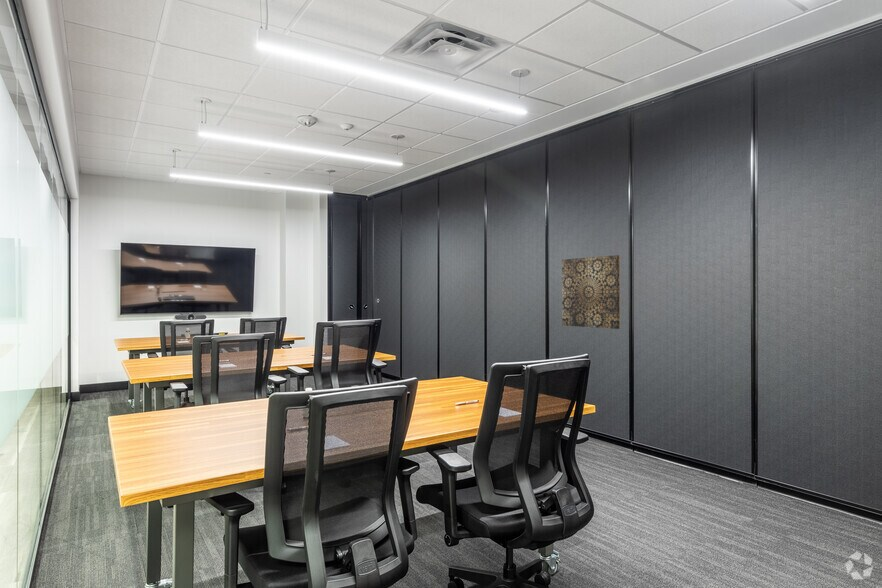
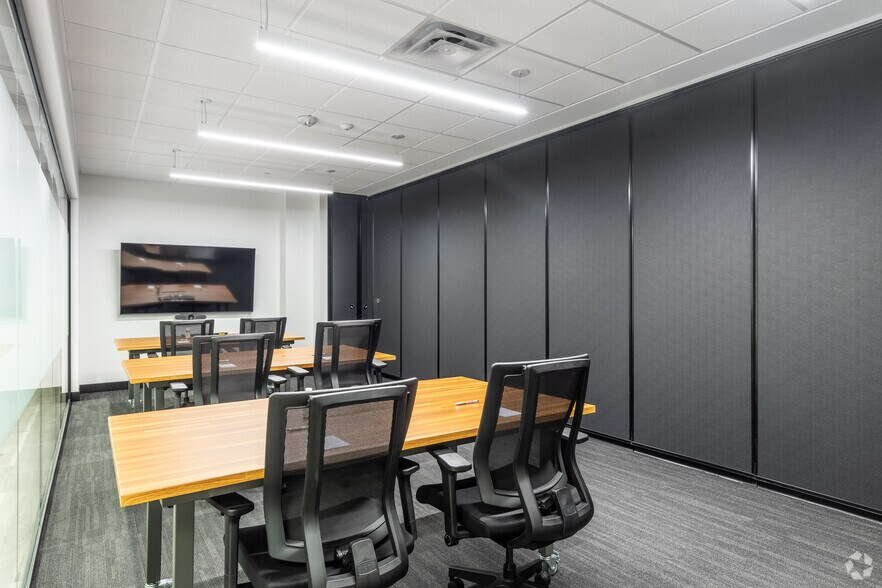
- wall art (589, 292)
